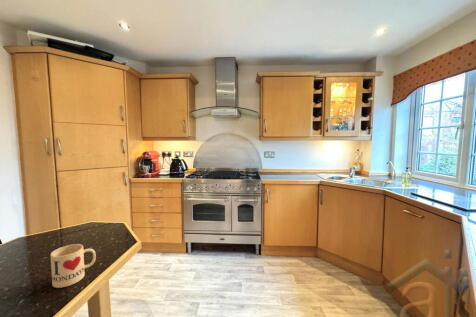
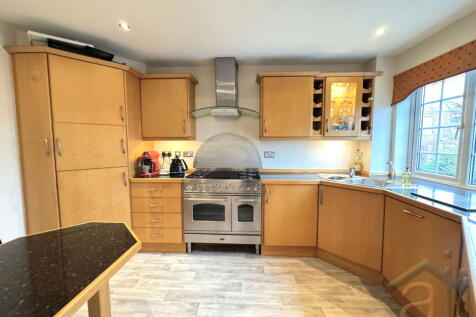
- mug (74, 262)
